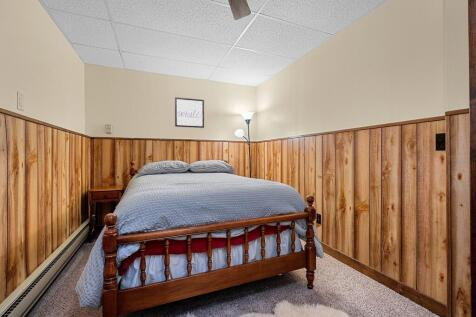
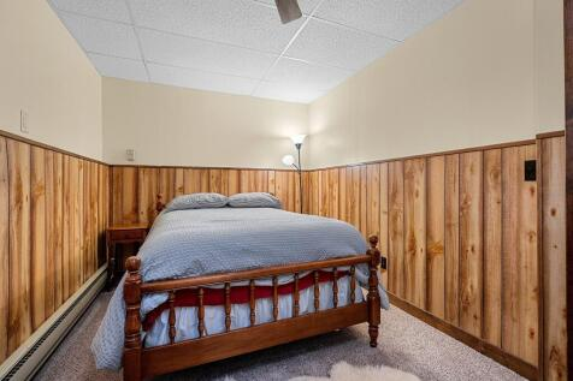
- wall art (189, 112)
